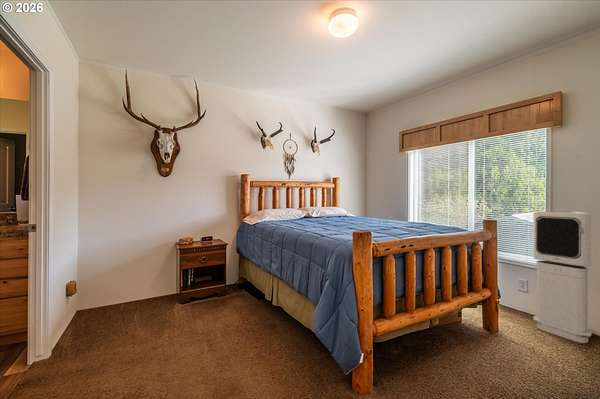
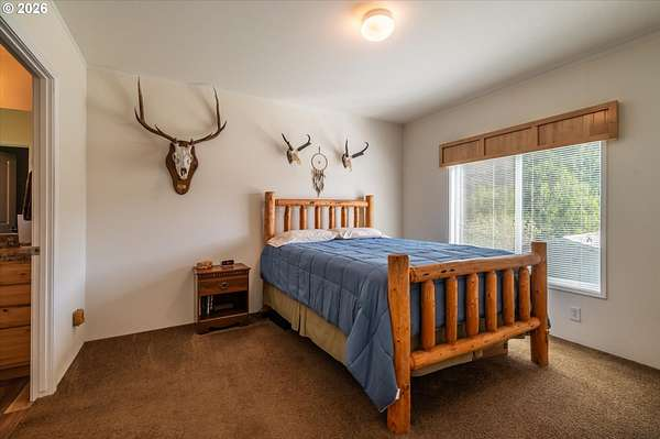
- air purifier (565, 271)
